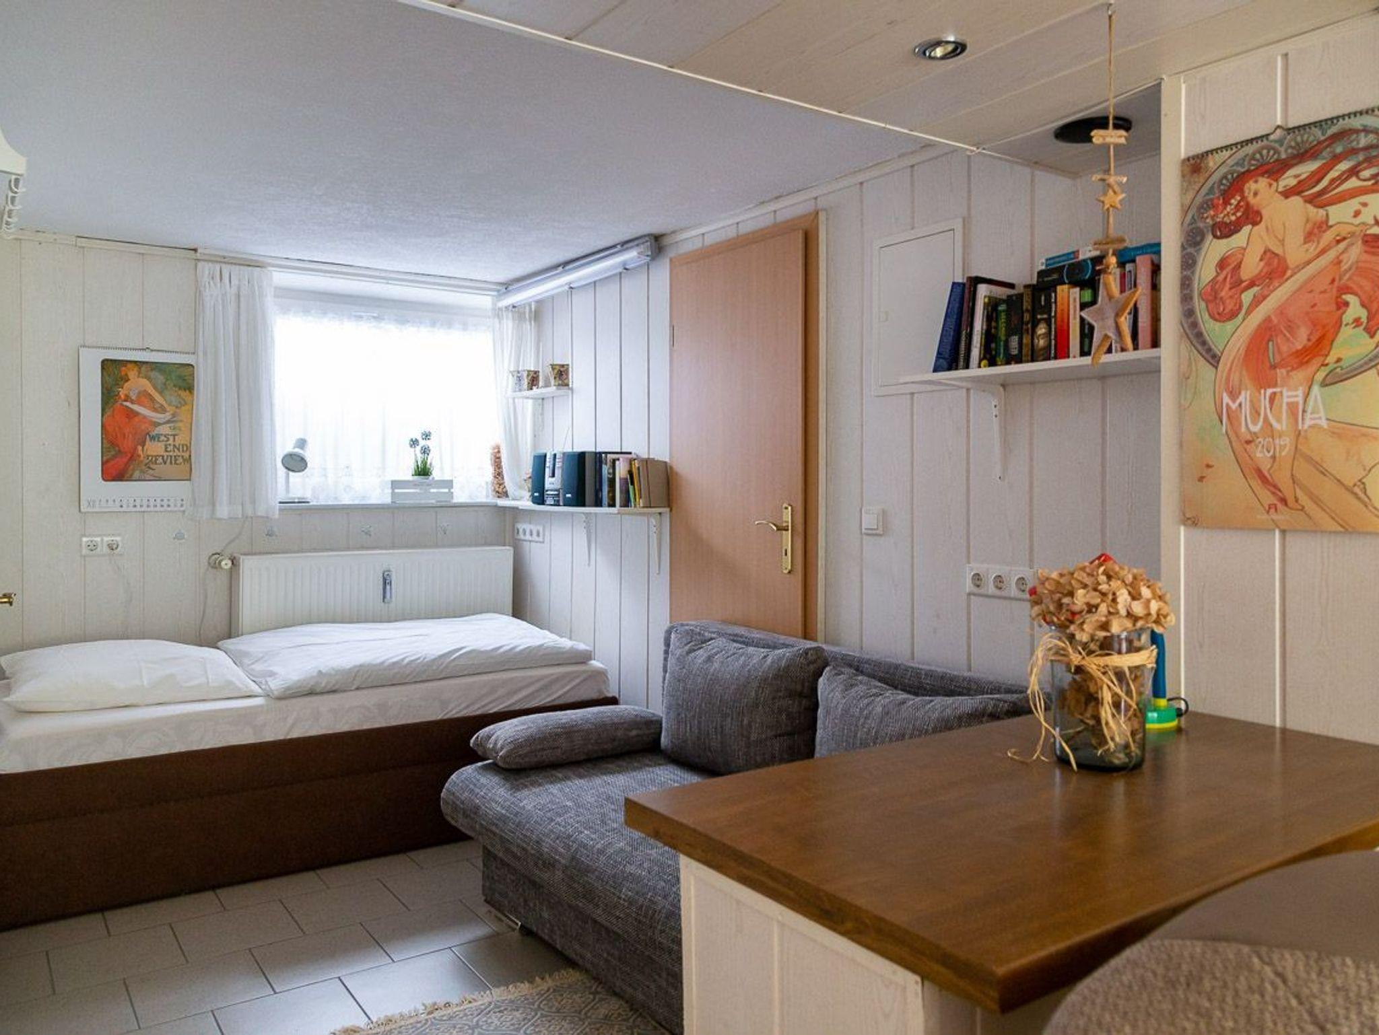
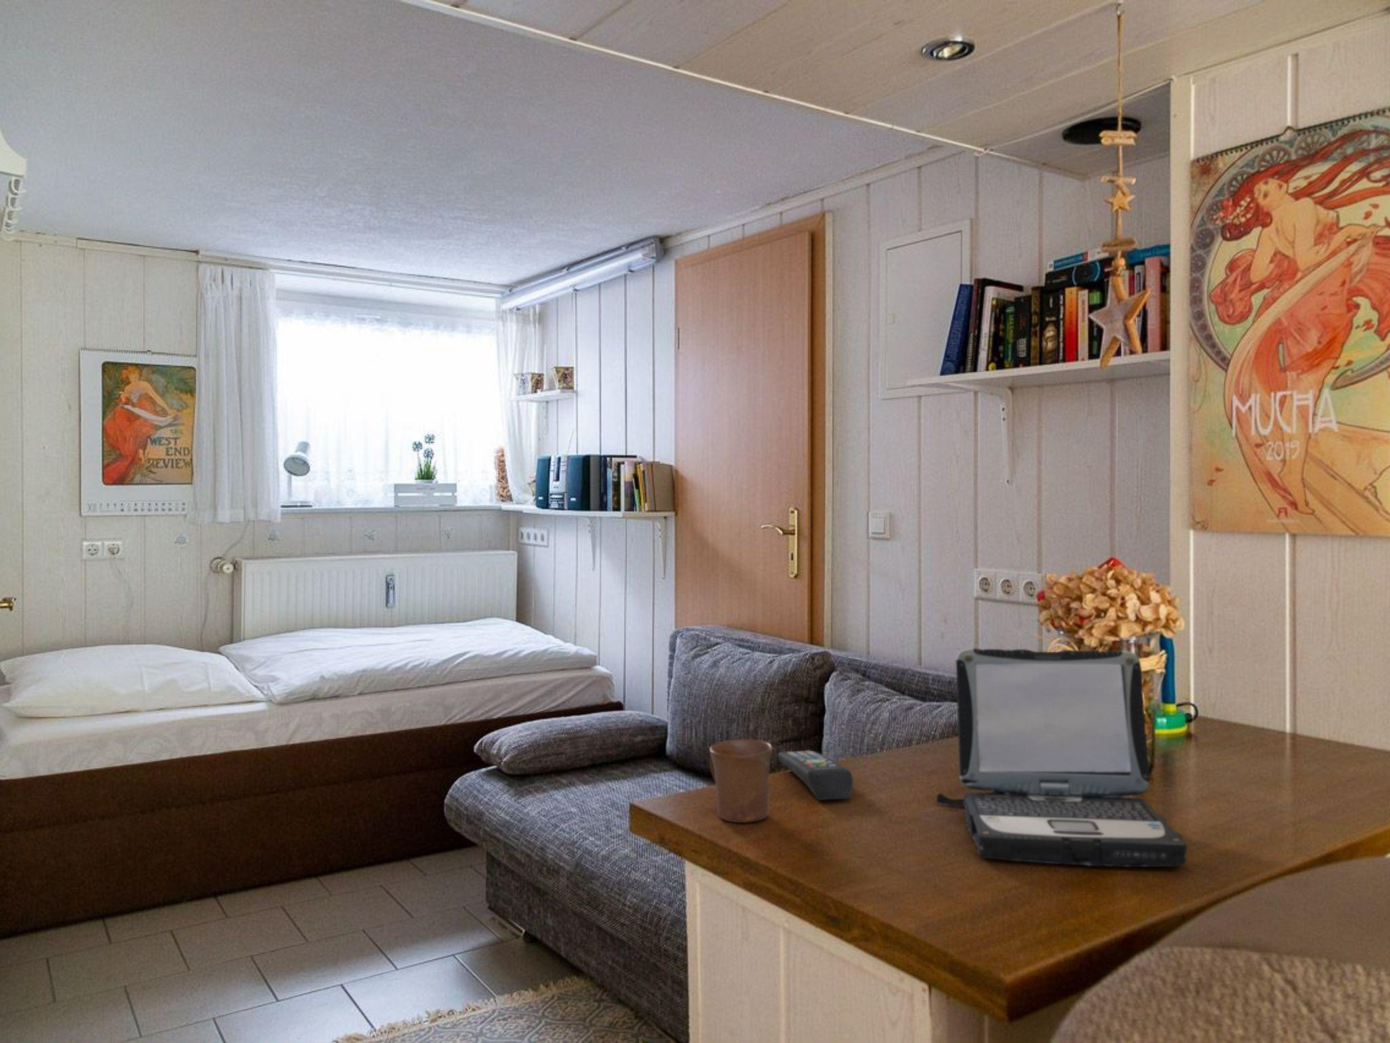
+ remote control (813, 769)
+ laptop (1058, 746)
+ mug (737, 778)
